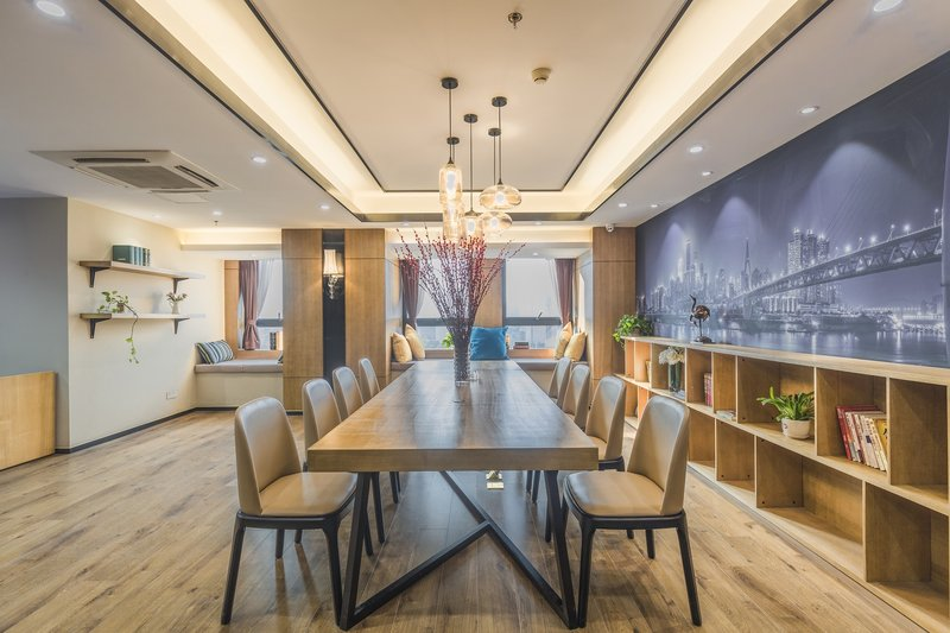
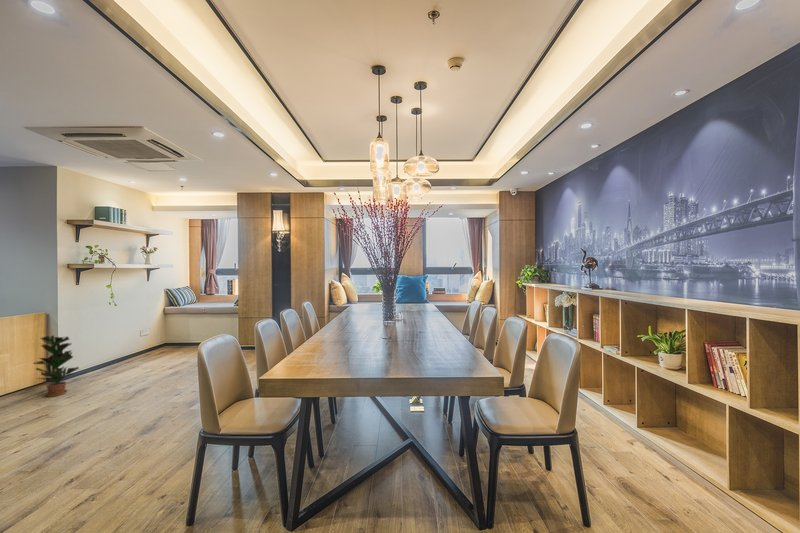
+ potted plant (52, 365)
